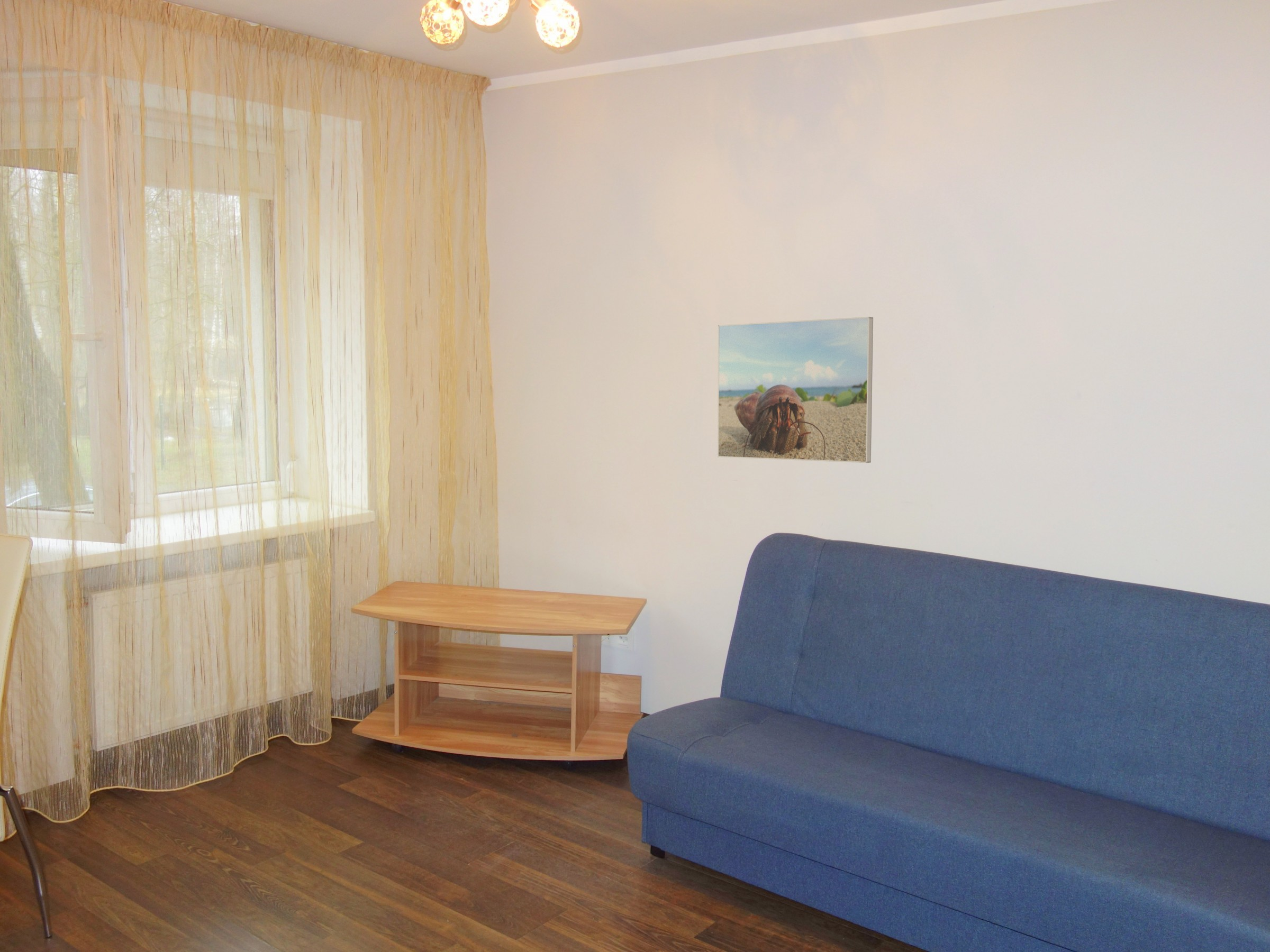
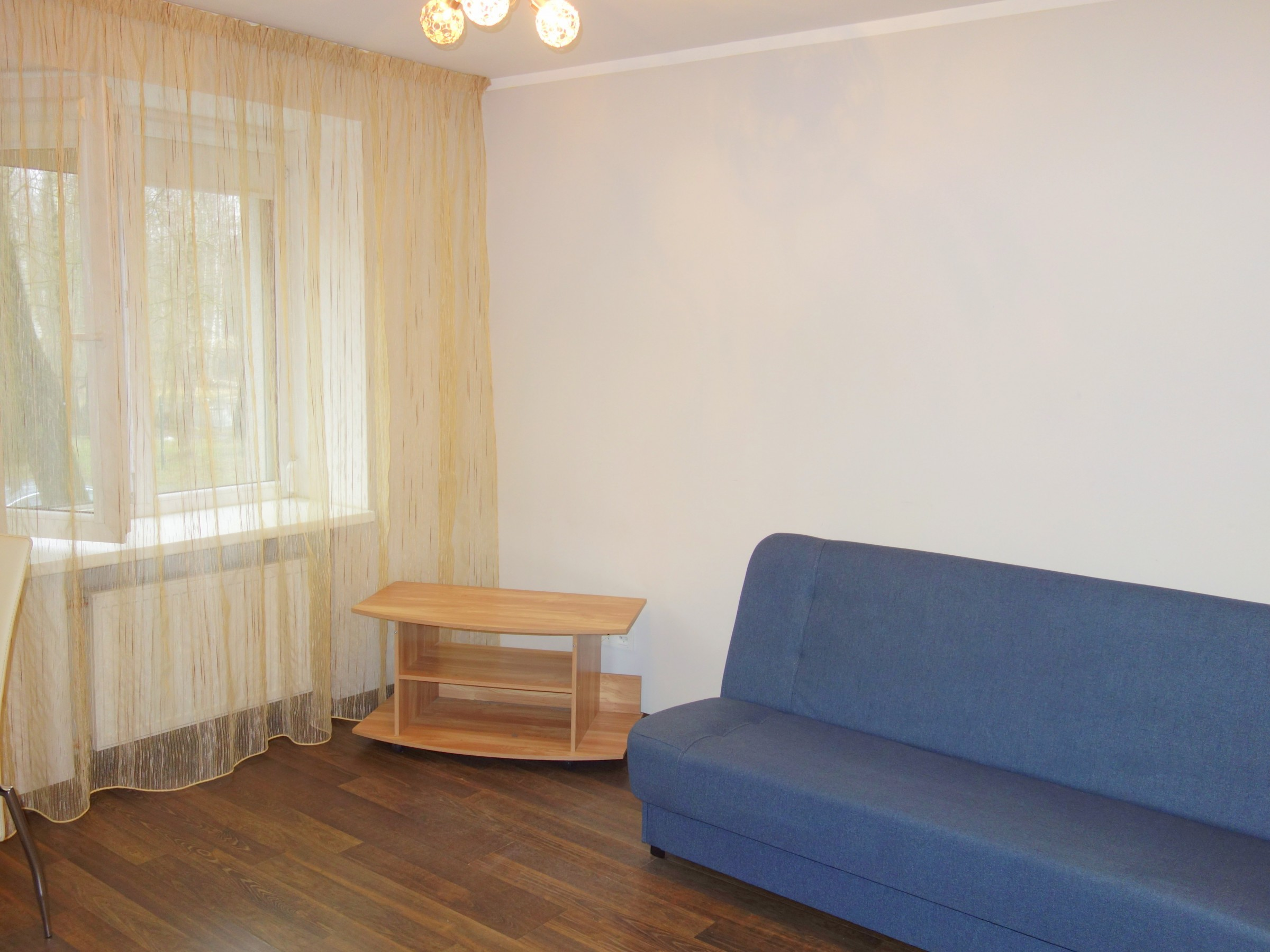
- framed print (791, 391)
